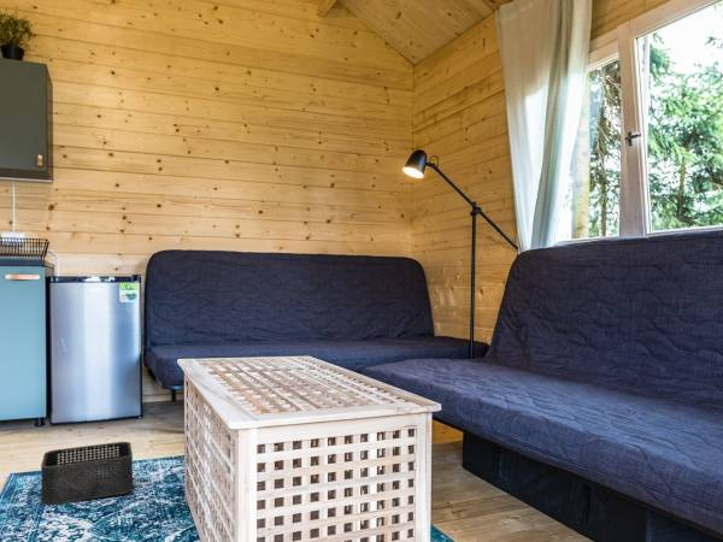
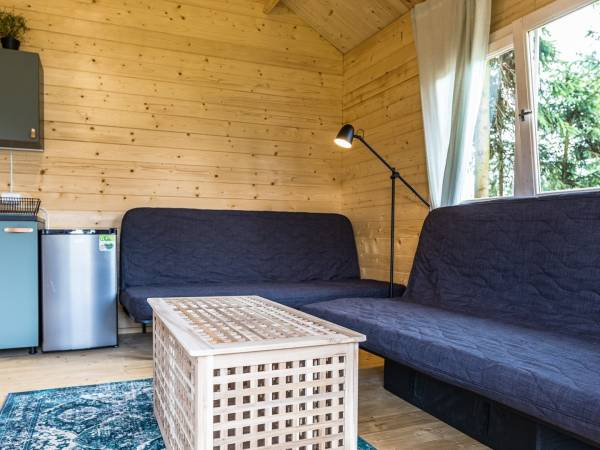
- storage bin (88, 471)
